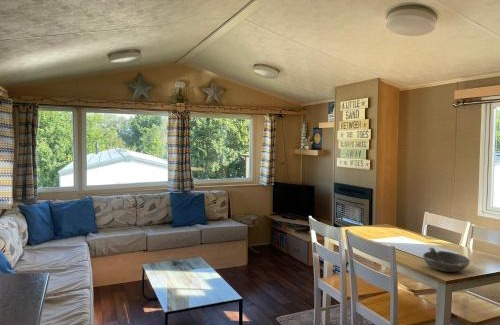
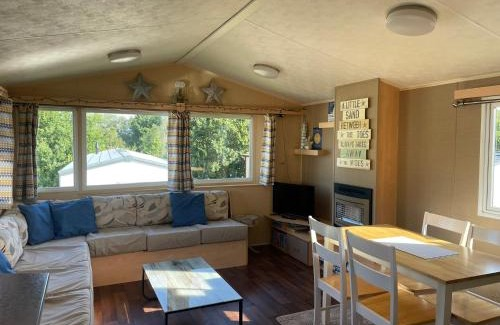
- bowl (444, 260)
